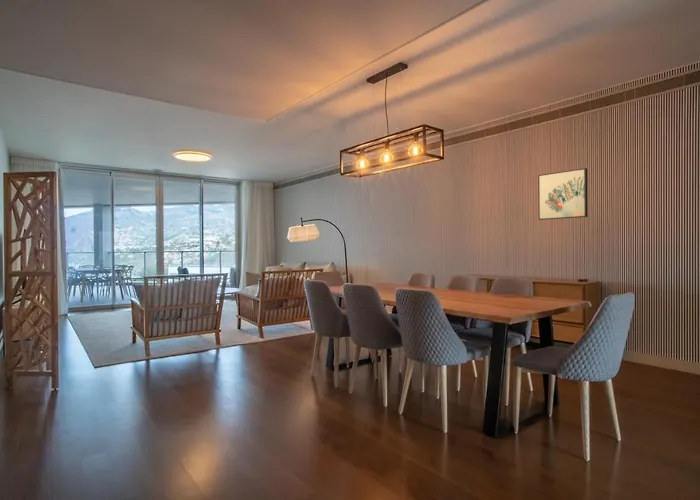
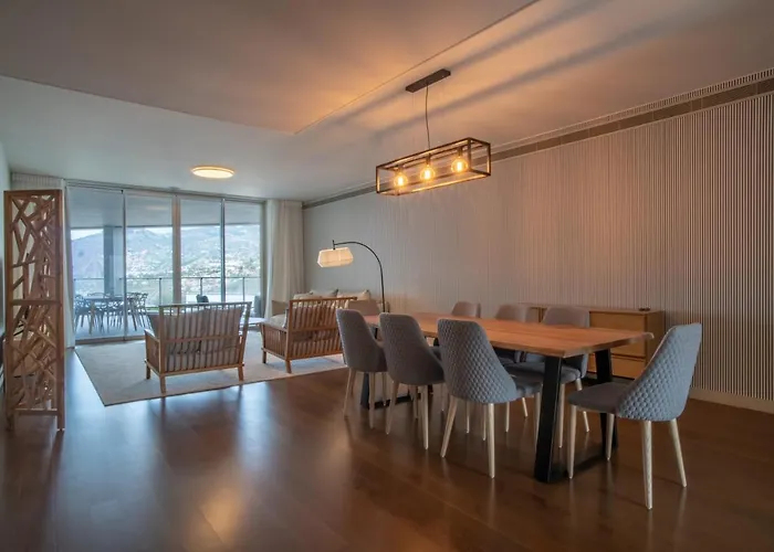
- wall art (561, 195)
